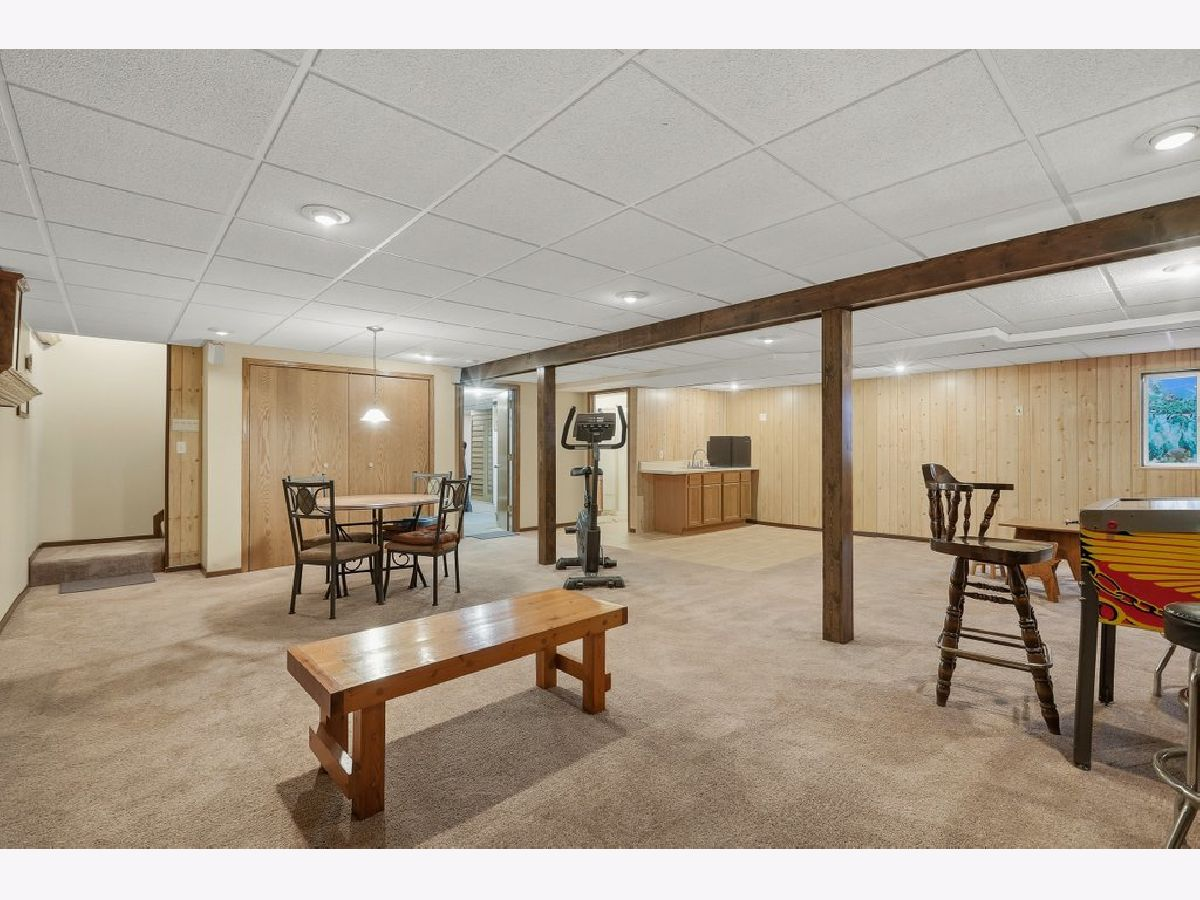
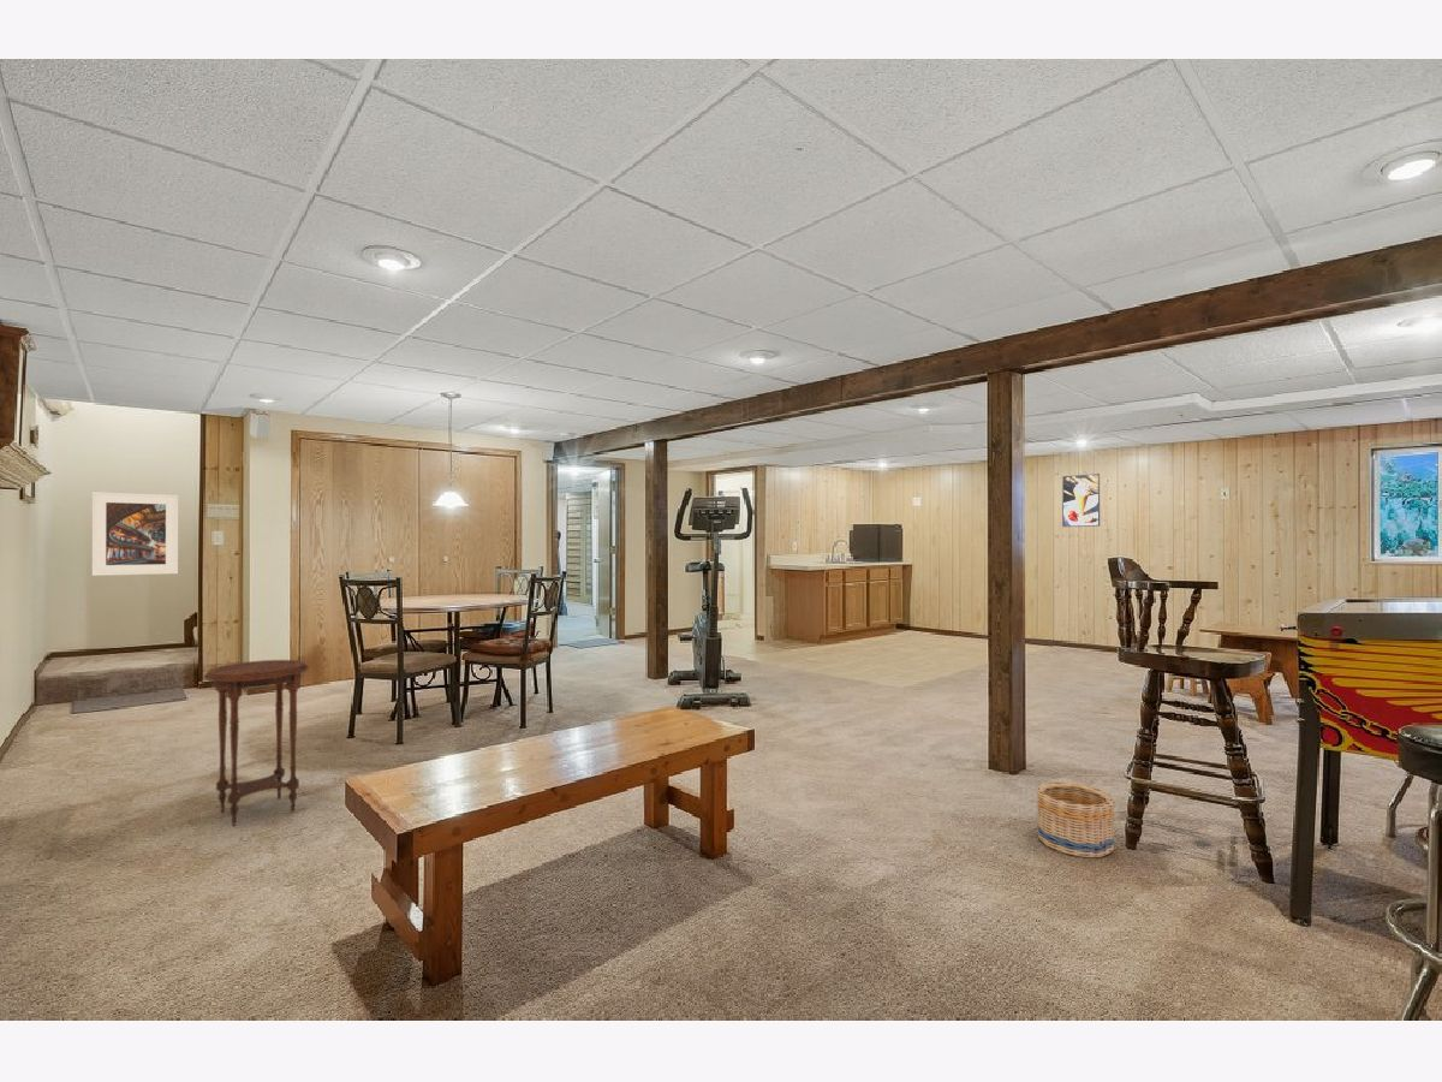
+ side table (276, 738)
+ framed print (136, 534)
+ basket (1074, 818)
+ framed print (1080, 500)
